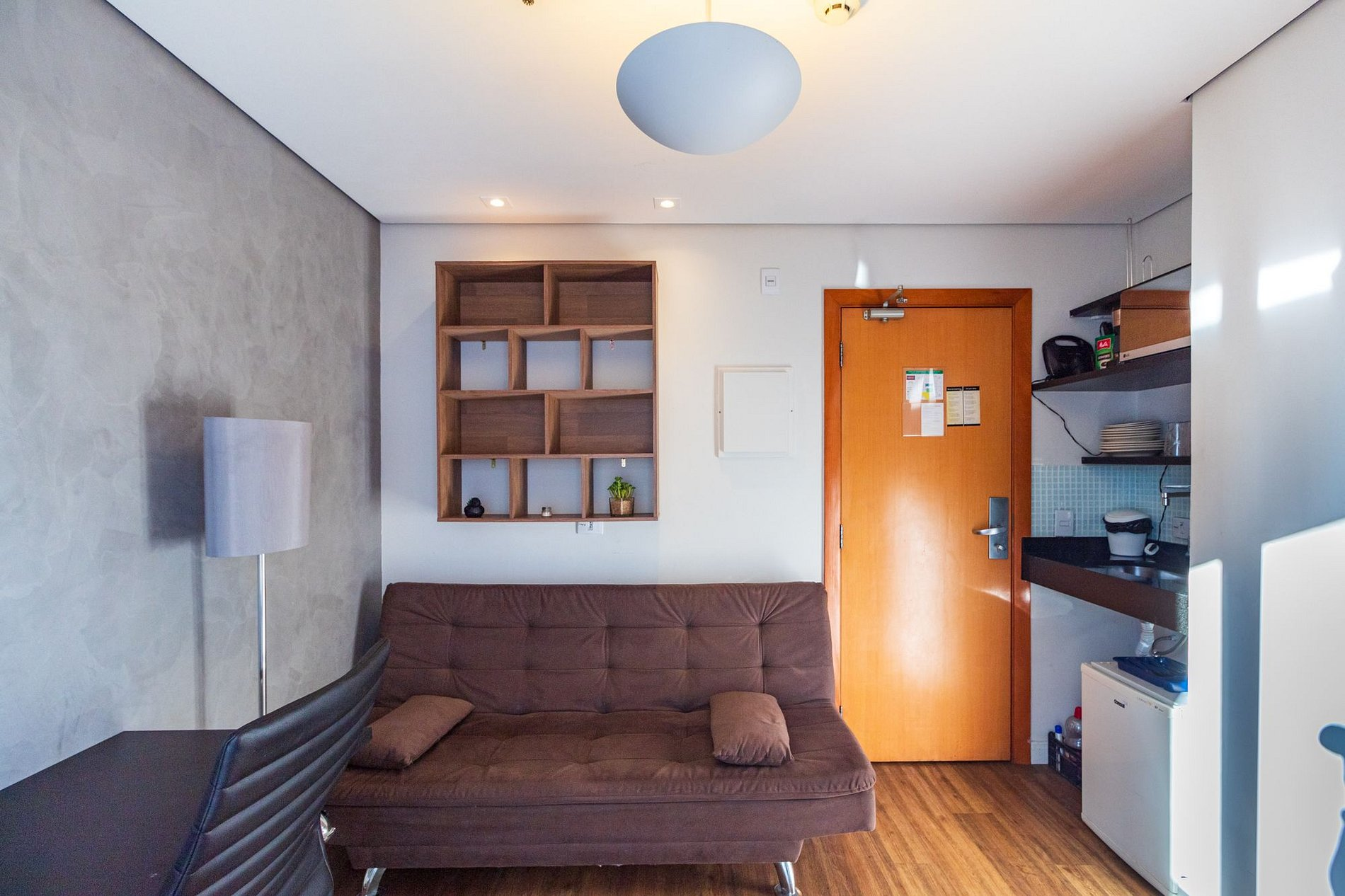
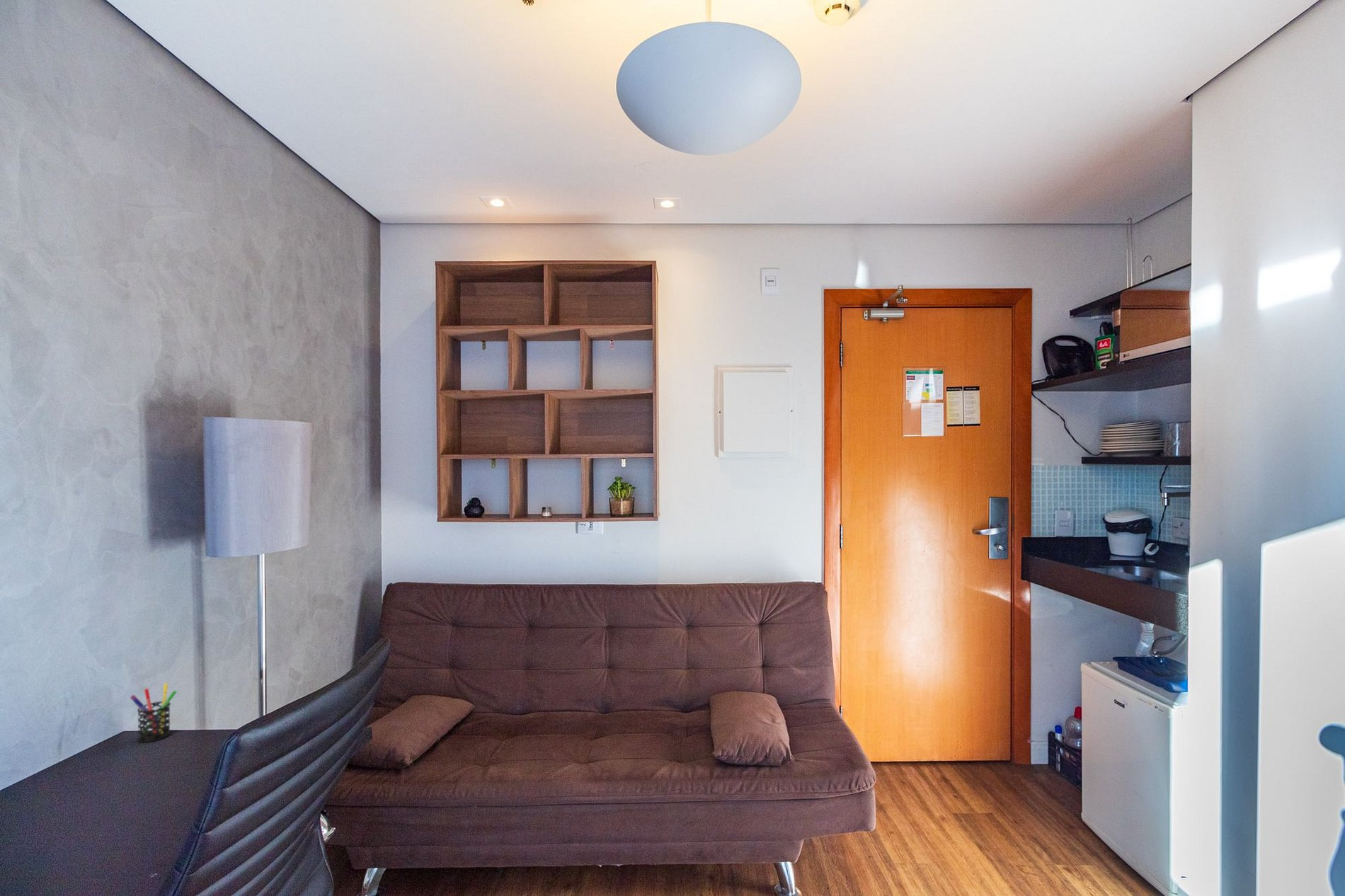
+ pen holder (156, 711)
